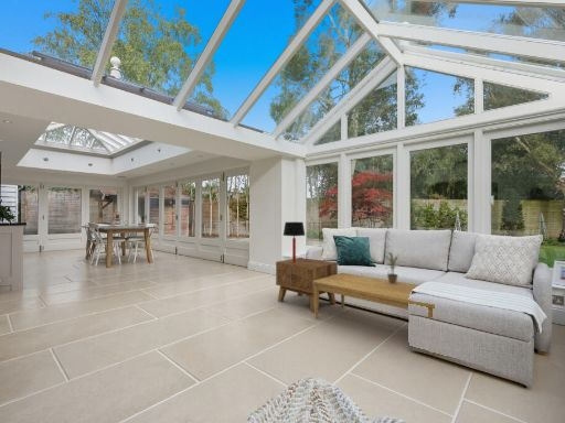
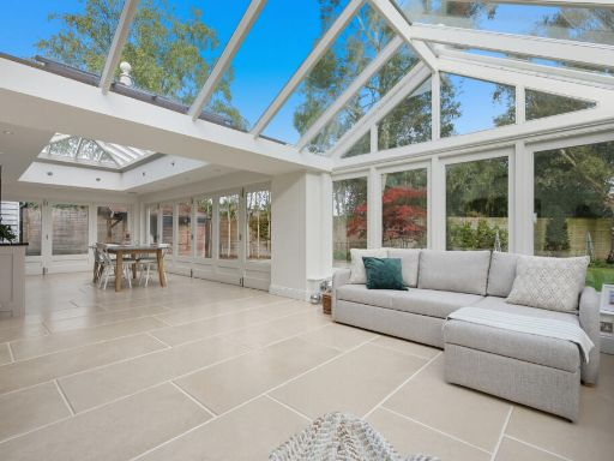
- side table (306, 282)
- coffee table (377, 302)
- table lamp (294, 241)
- potted plant (392, 265)
